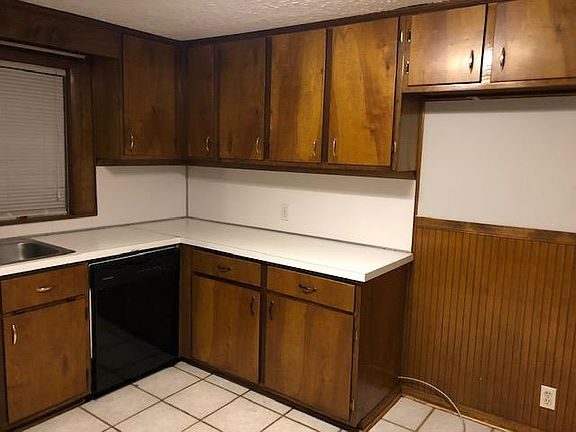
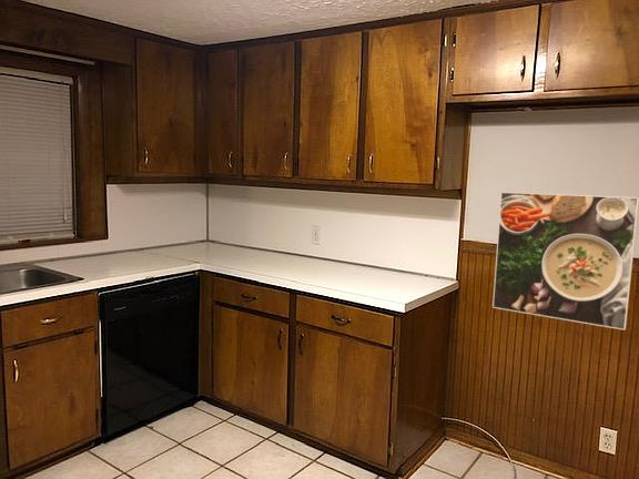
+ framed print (559, 256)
